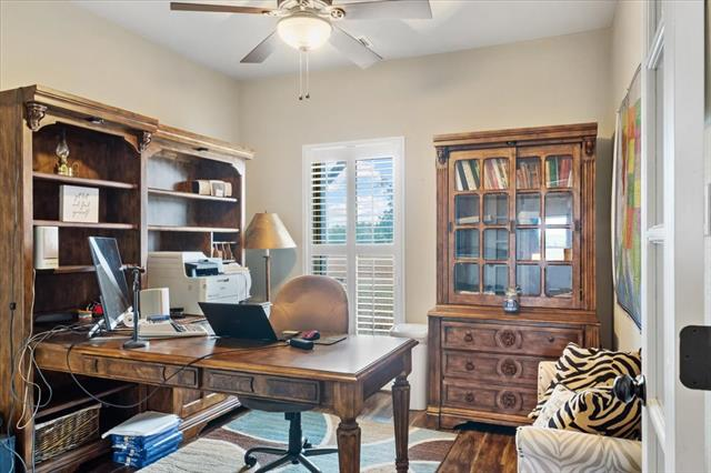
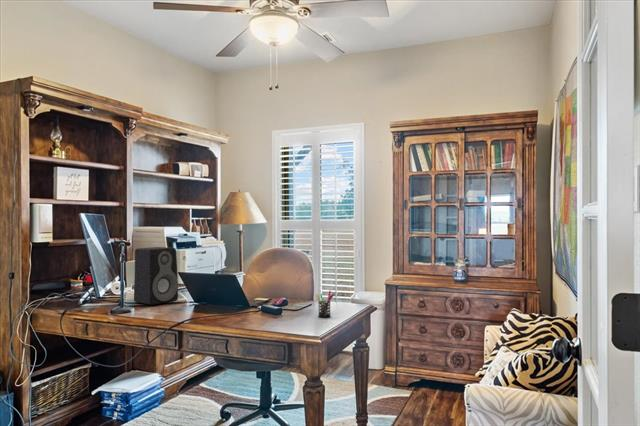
+ speaker (156, 274)
+ pen holder (324, 303)
